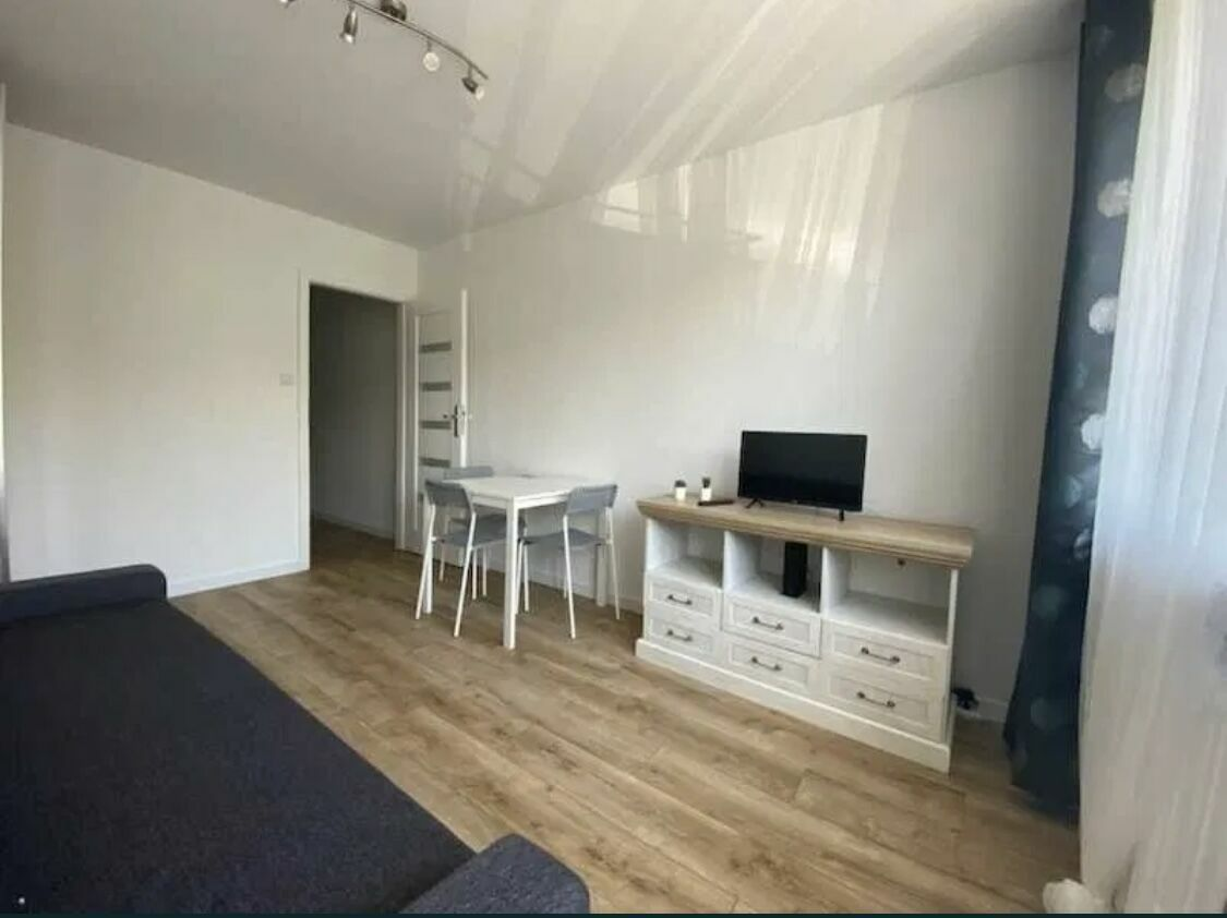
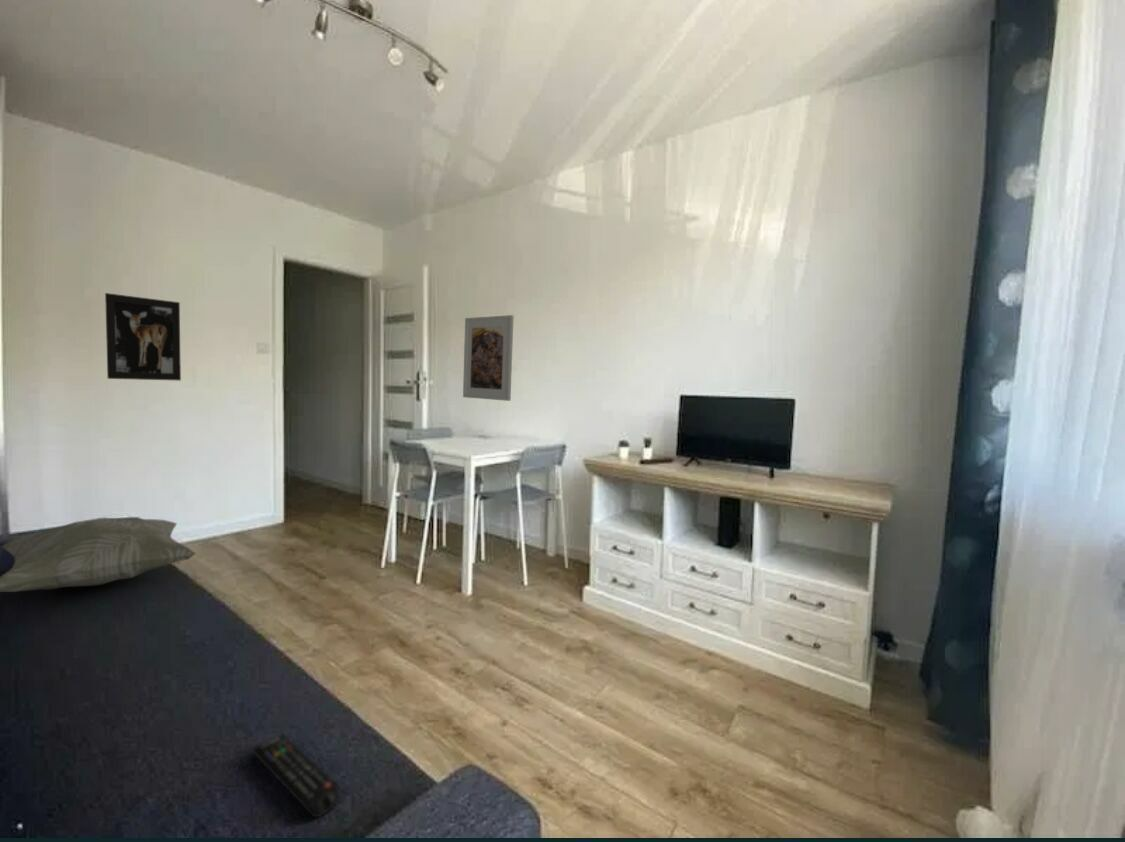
+ wall art (144, 339)
+ decorative pillow (99, 550)
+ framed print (487, 358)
+ remote control (293, 771)
